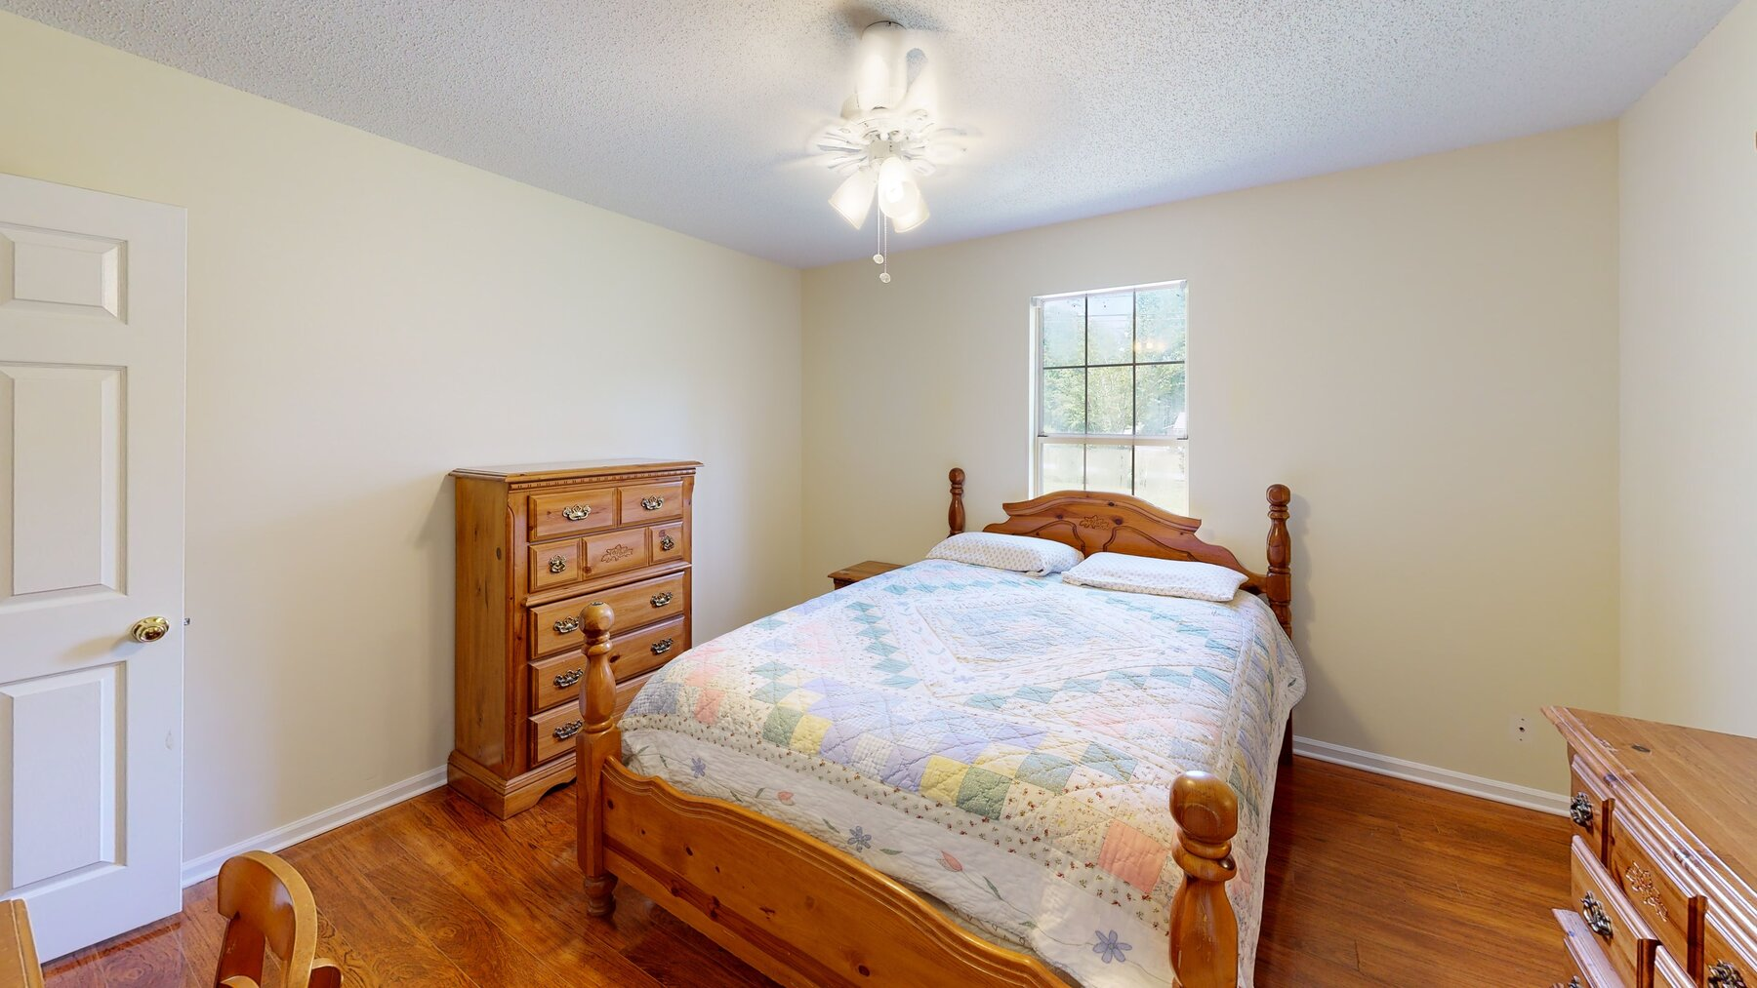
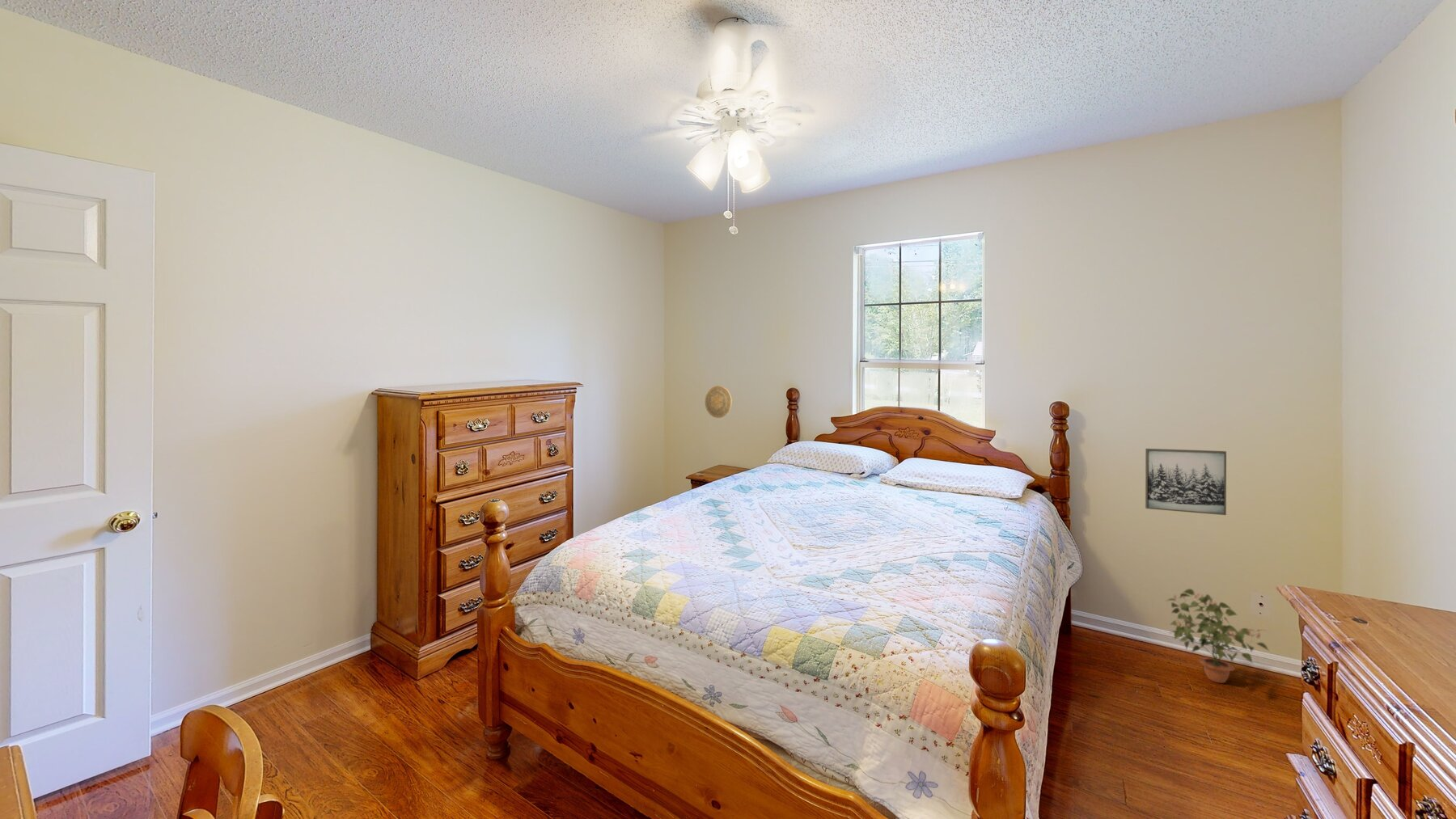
+ wall art (1184, 480)
+ decorative plate (717, 402)
+ potted plant (1216, 637)
